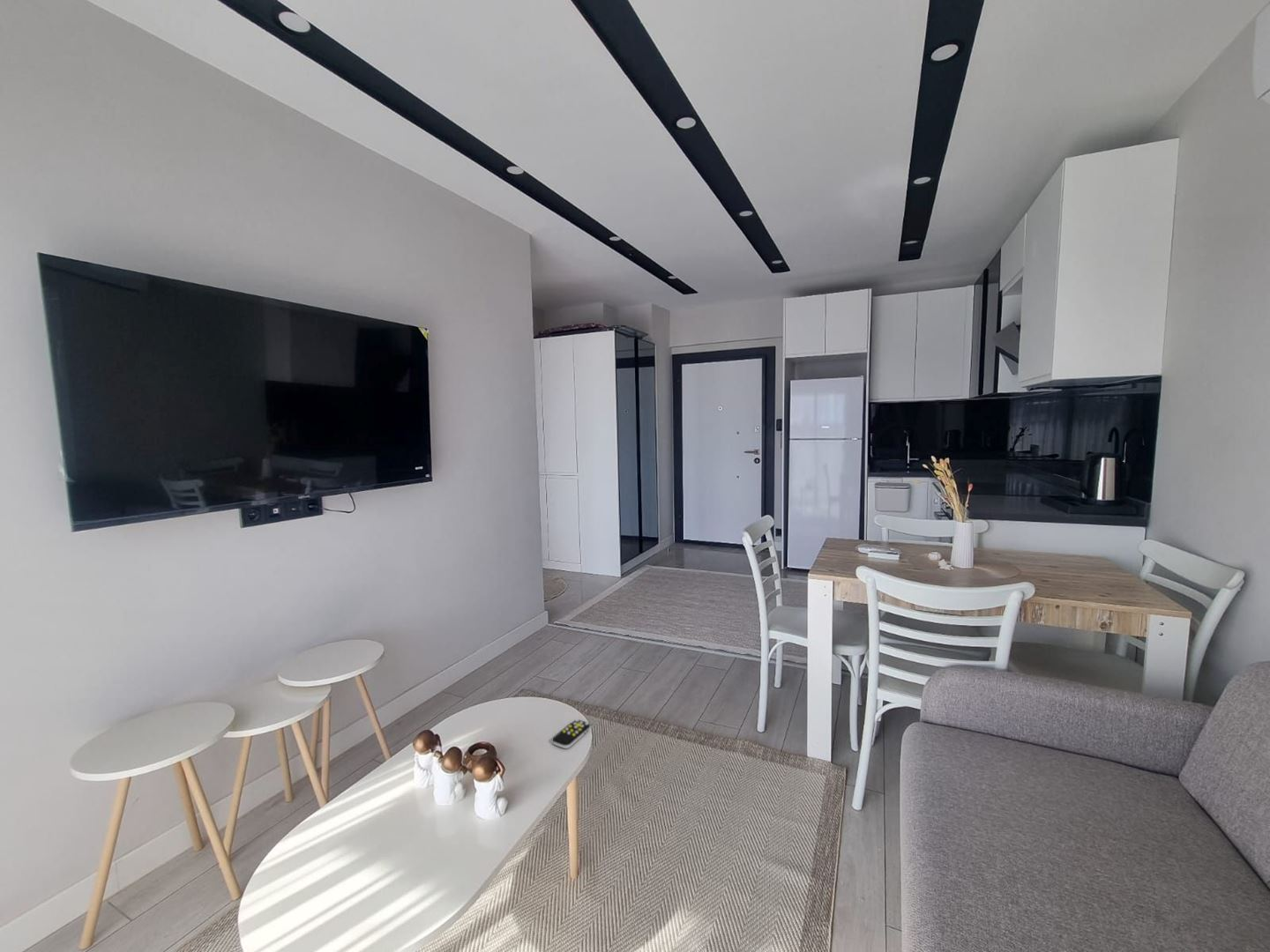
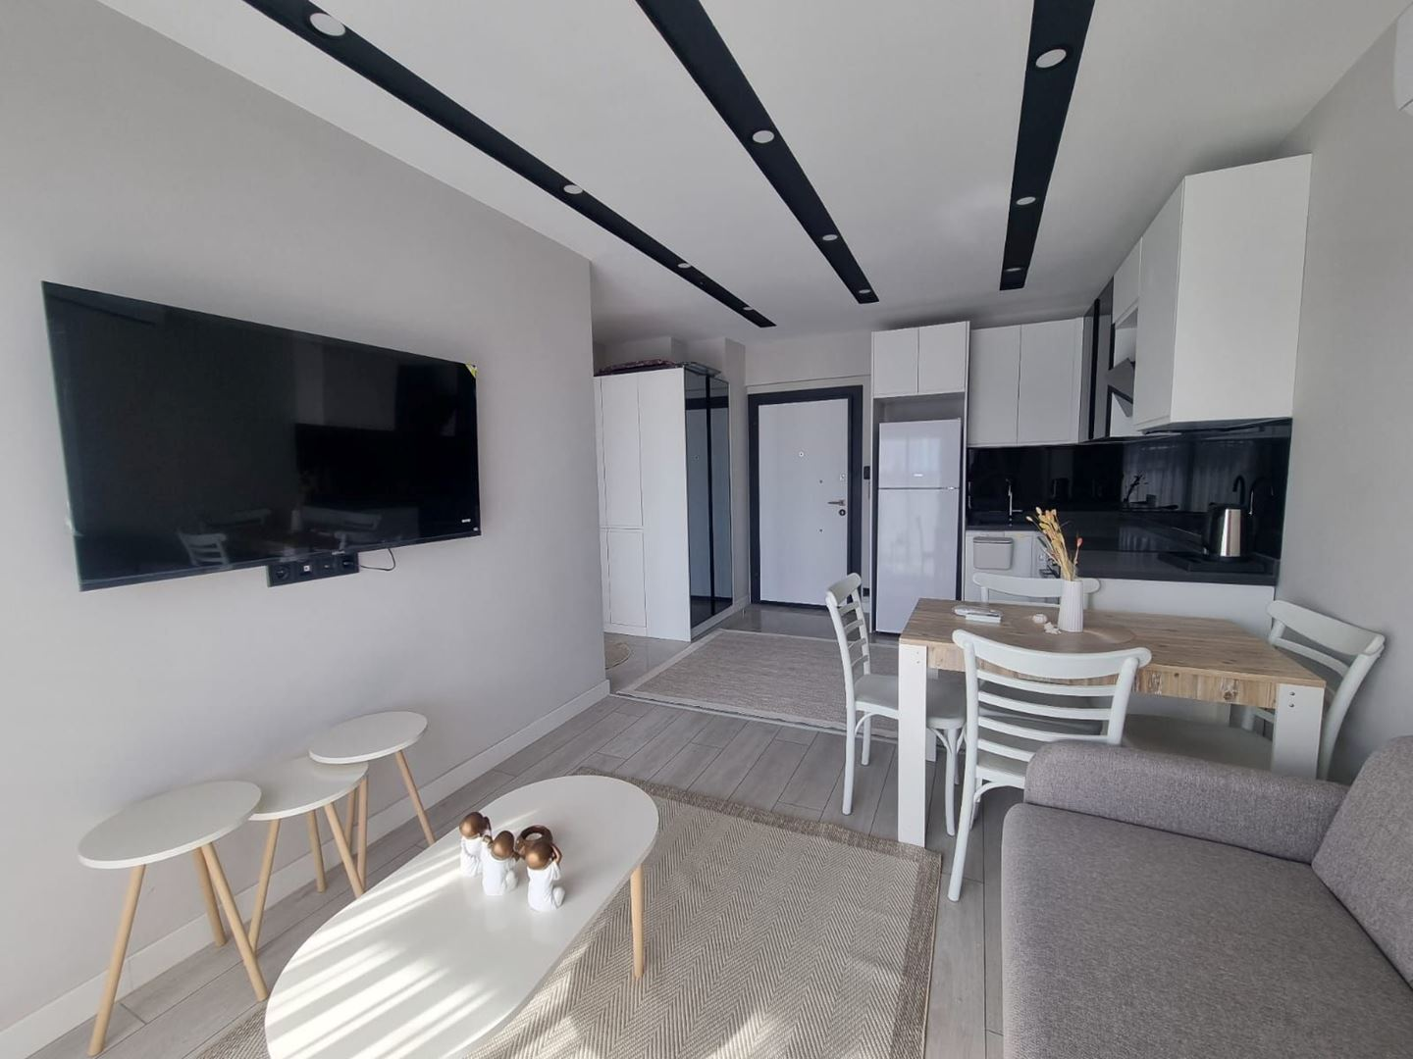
- remote control (572, 733)
